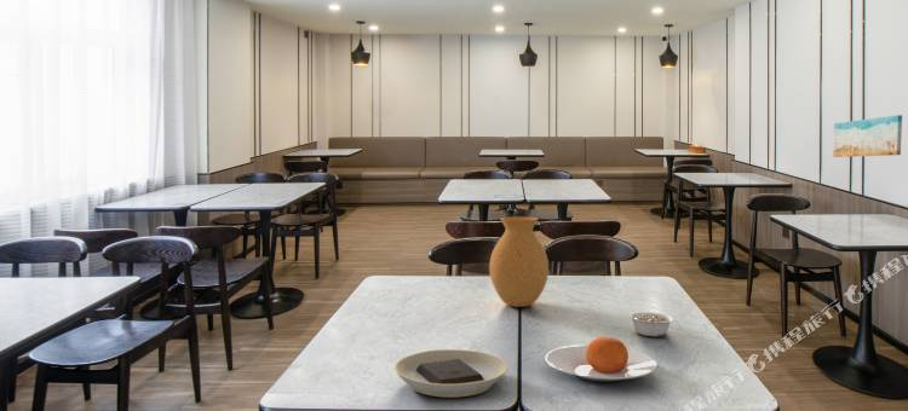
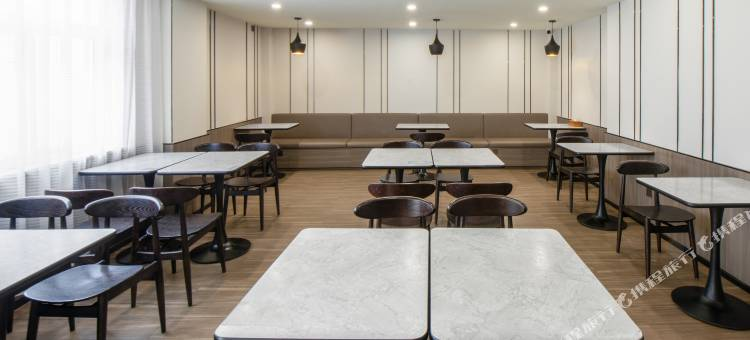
- plate (450, 374)
- plate (599, 355)
- wall art (866, 138)
- legume (651, 323)
- vase (518, 261)
